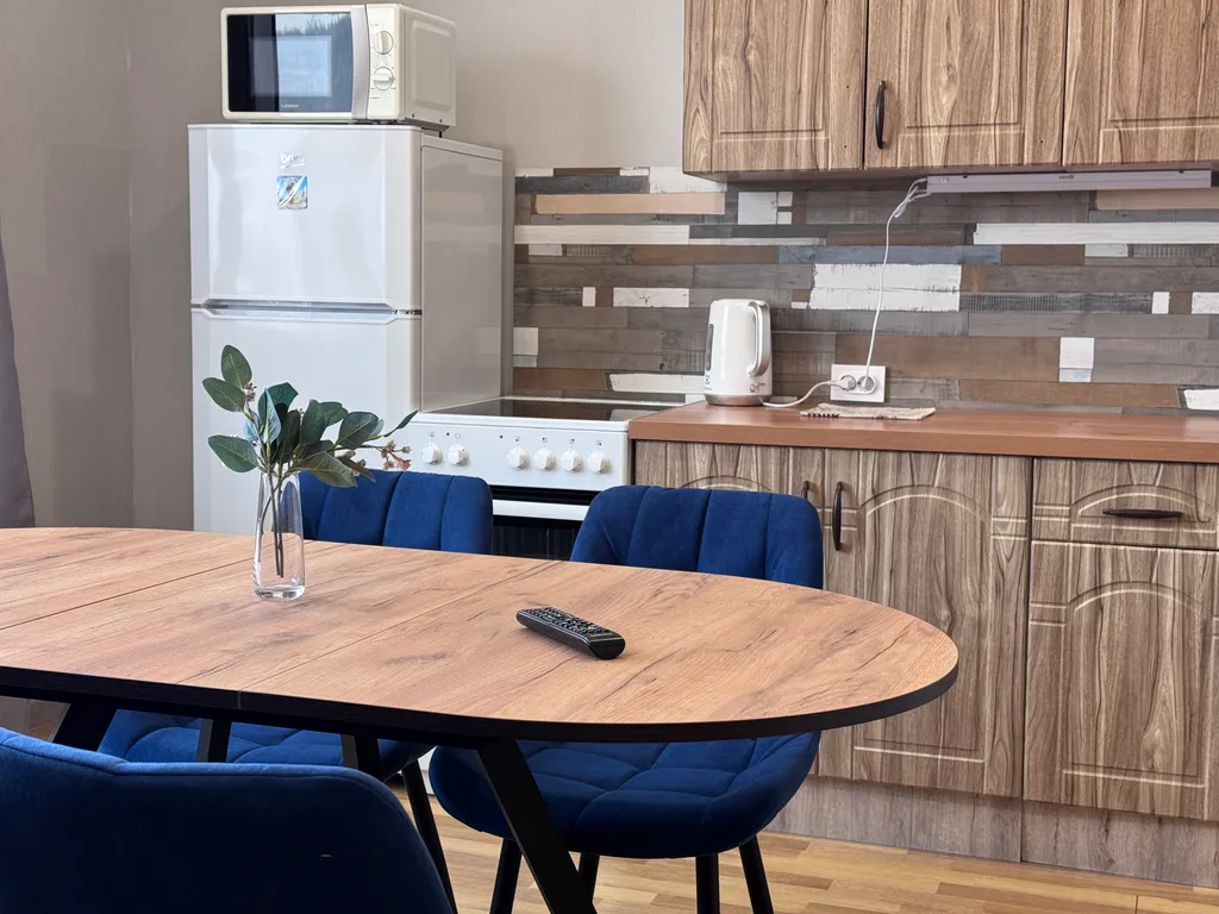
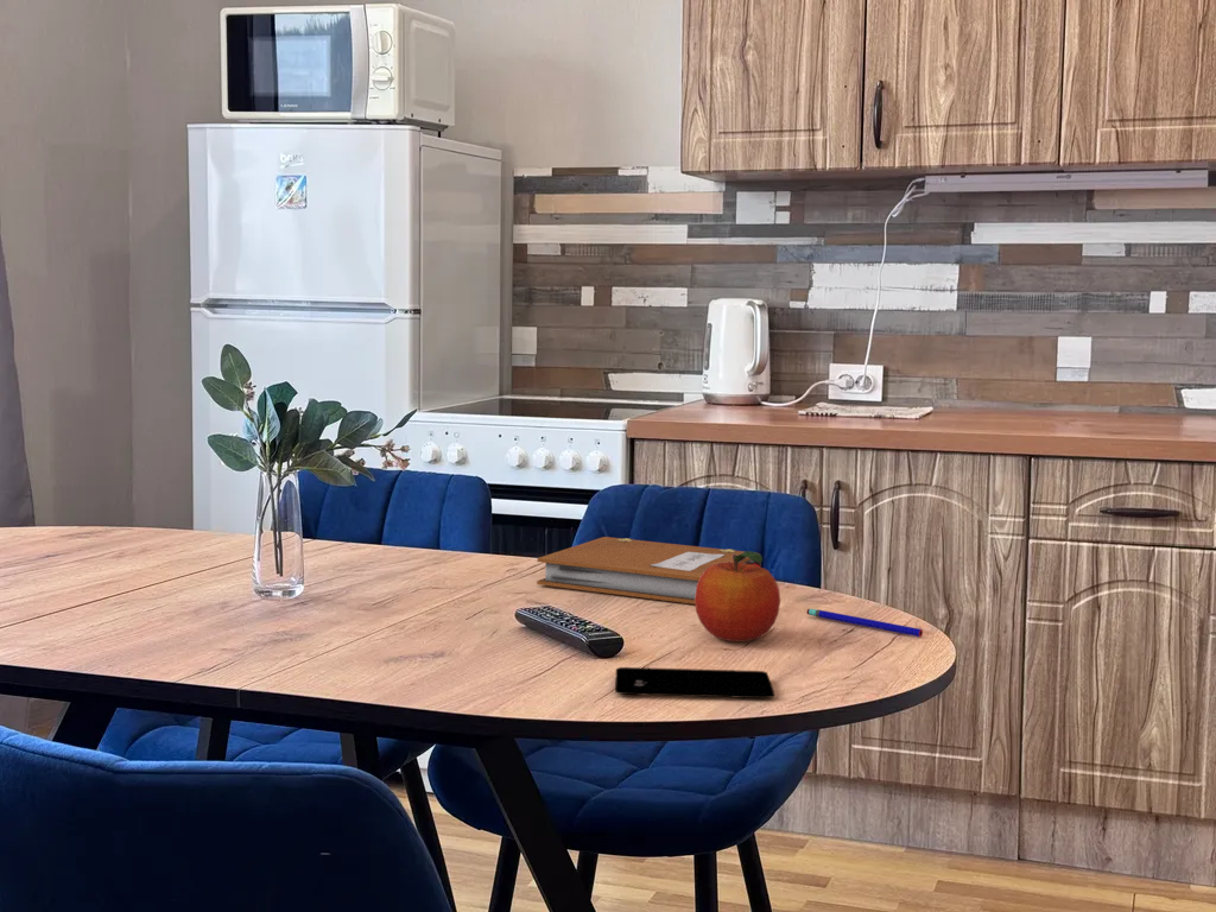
+ notebook (656, 568)
+ pen (862, 621)
+ fruit (736, 593)
+ smartphone (692, 682)
